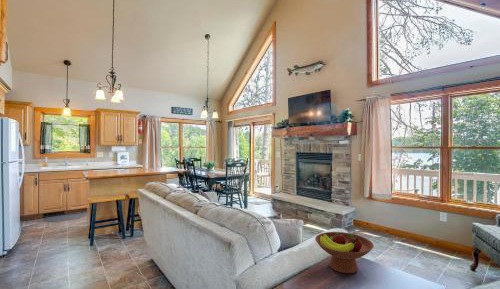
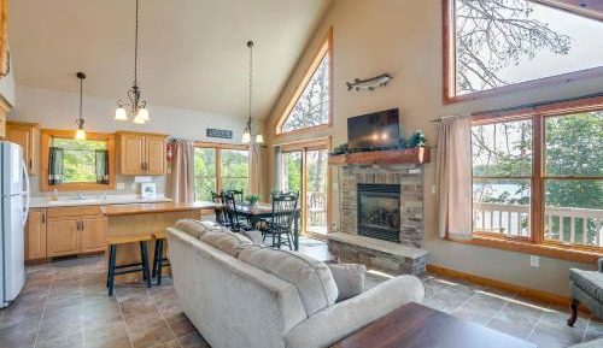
- fruit bowl (343, 249)
